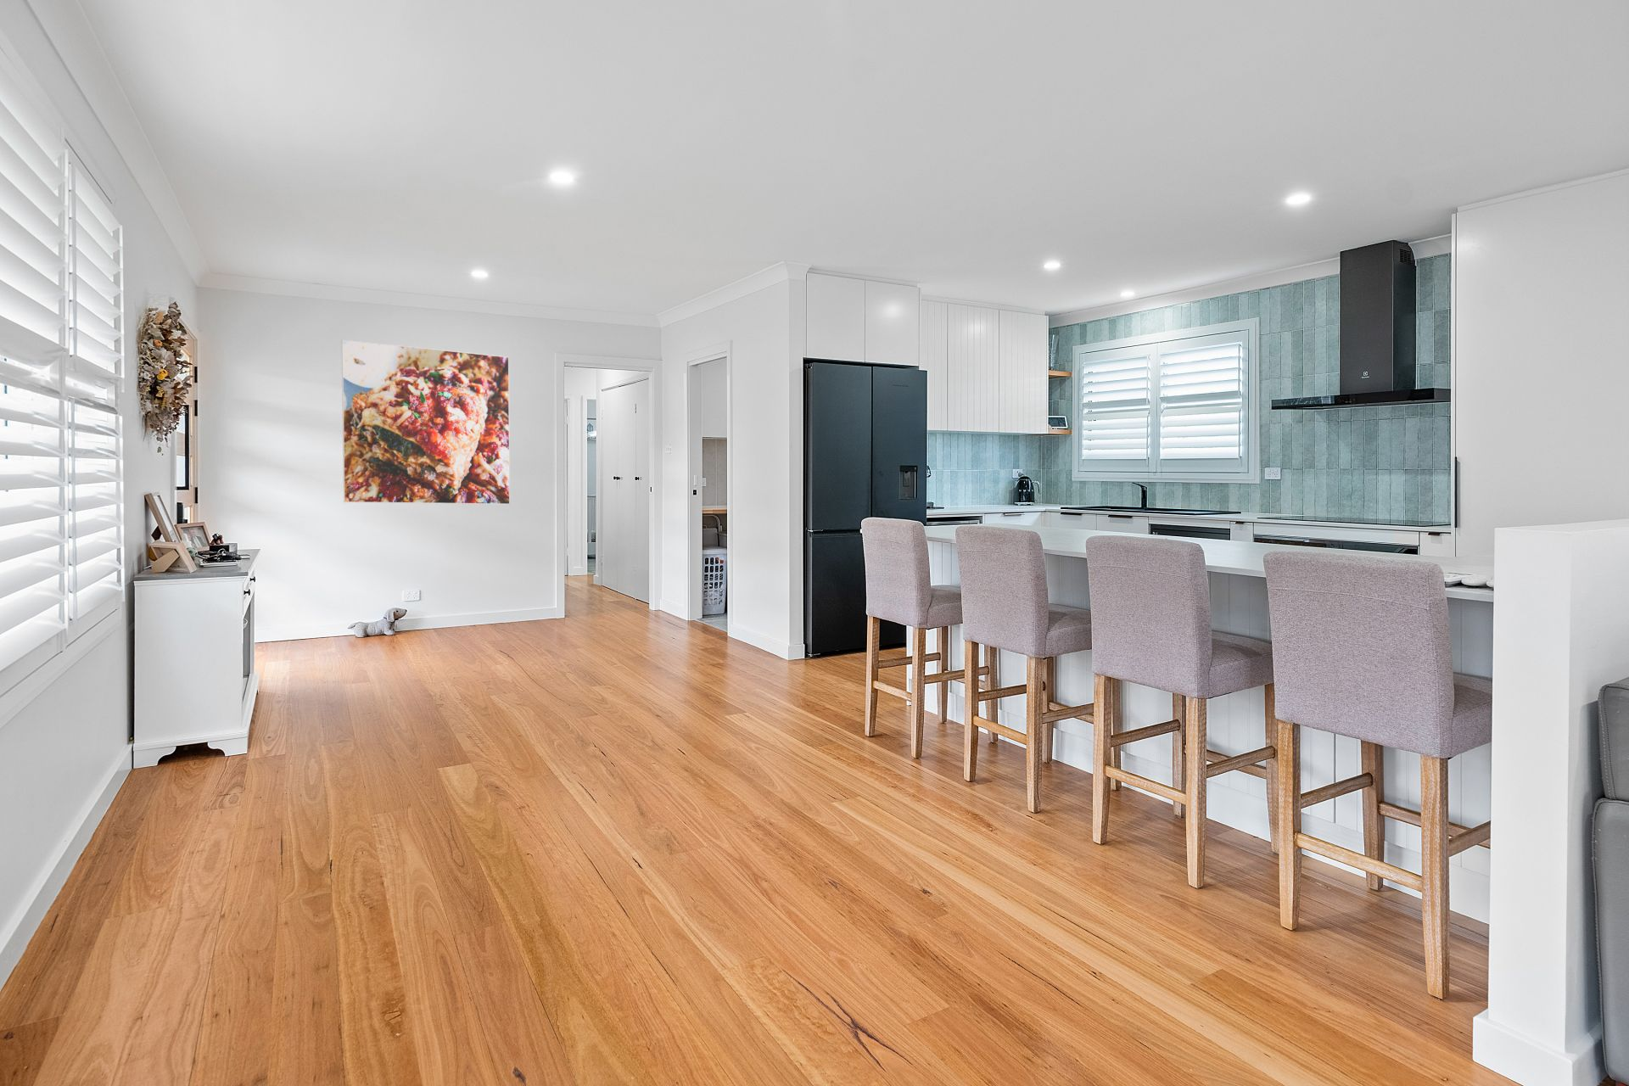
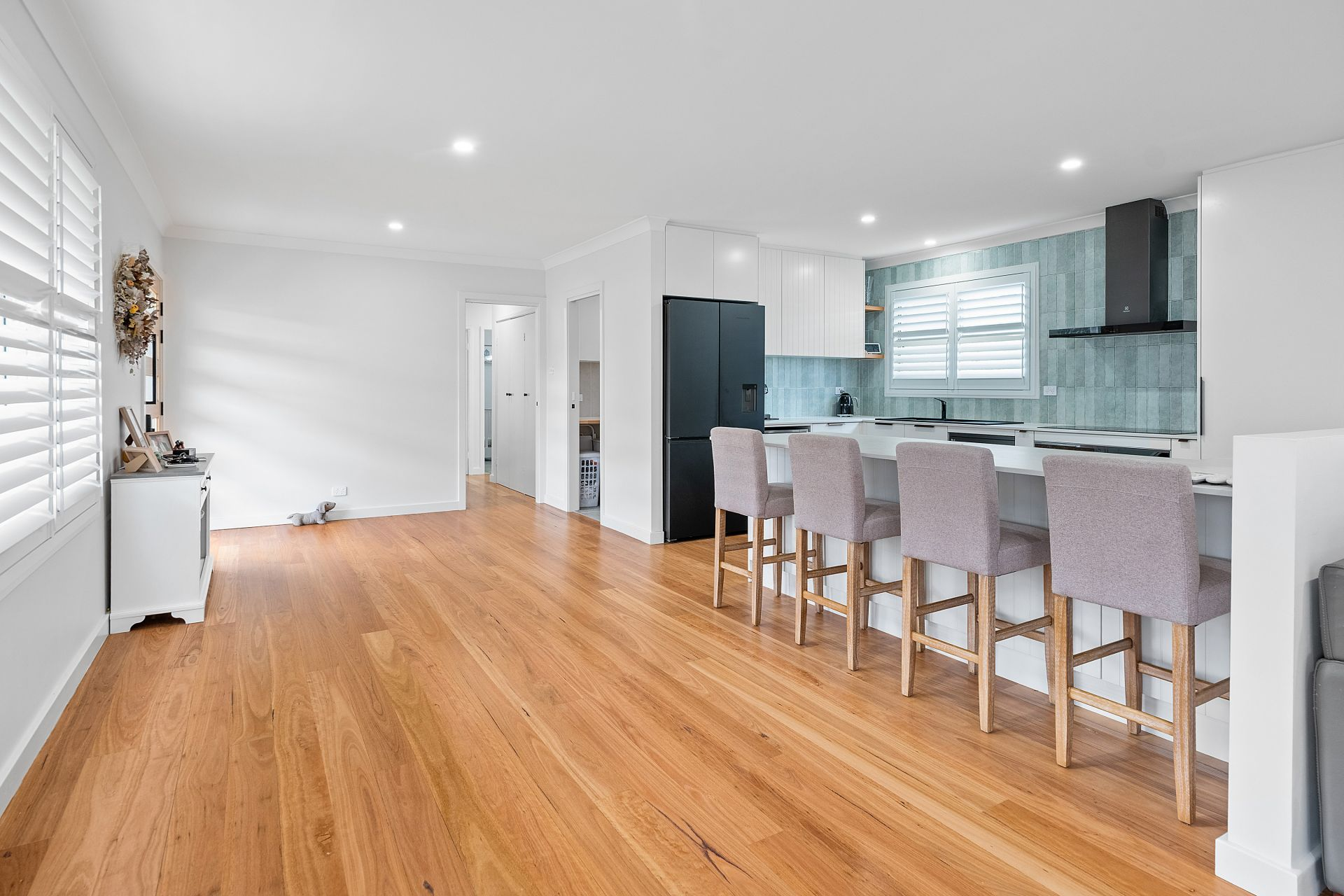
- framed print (429, 425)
